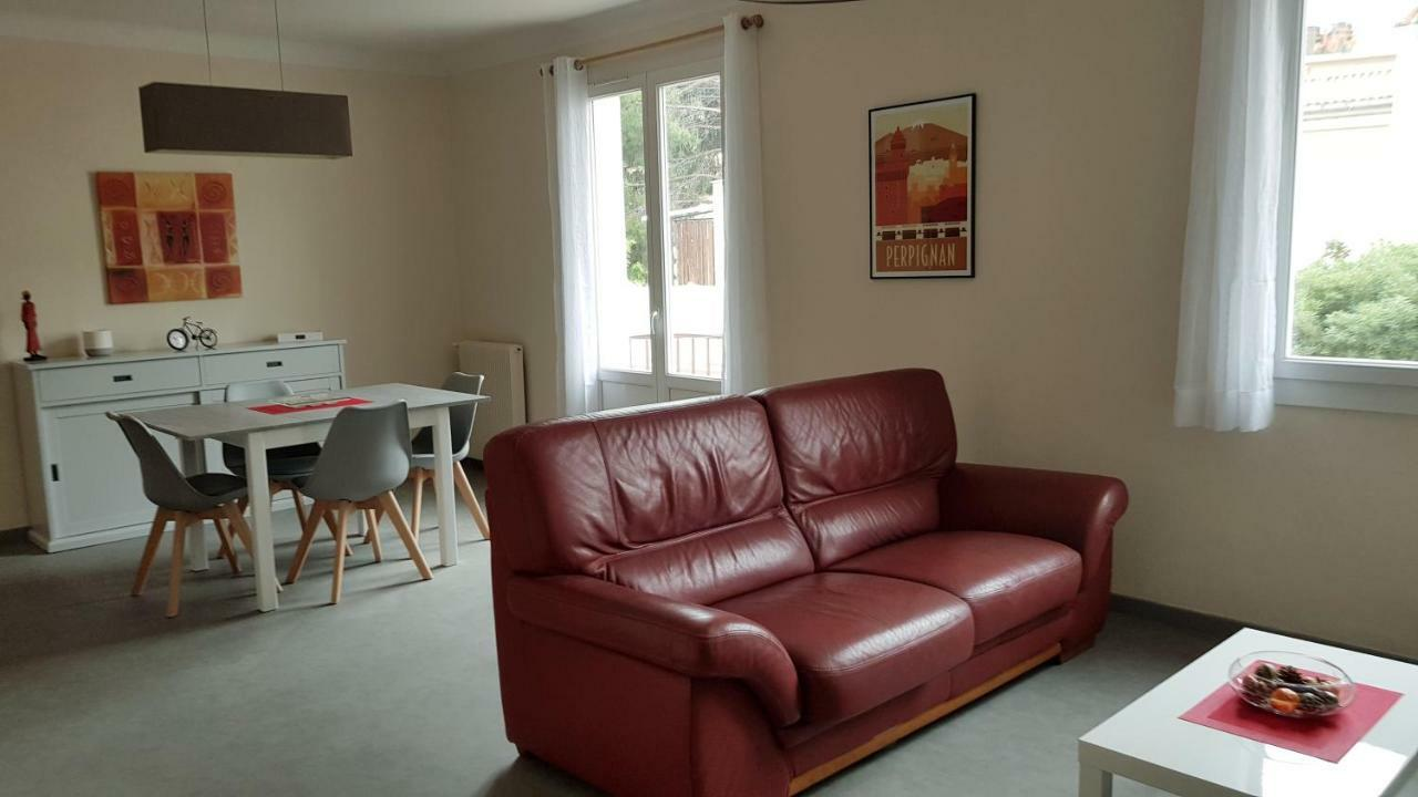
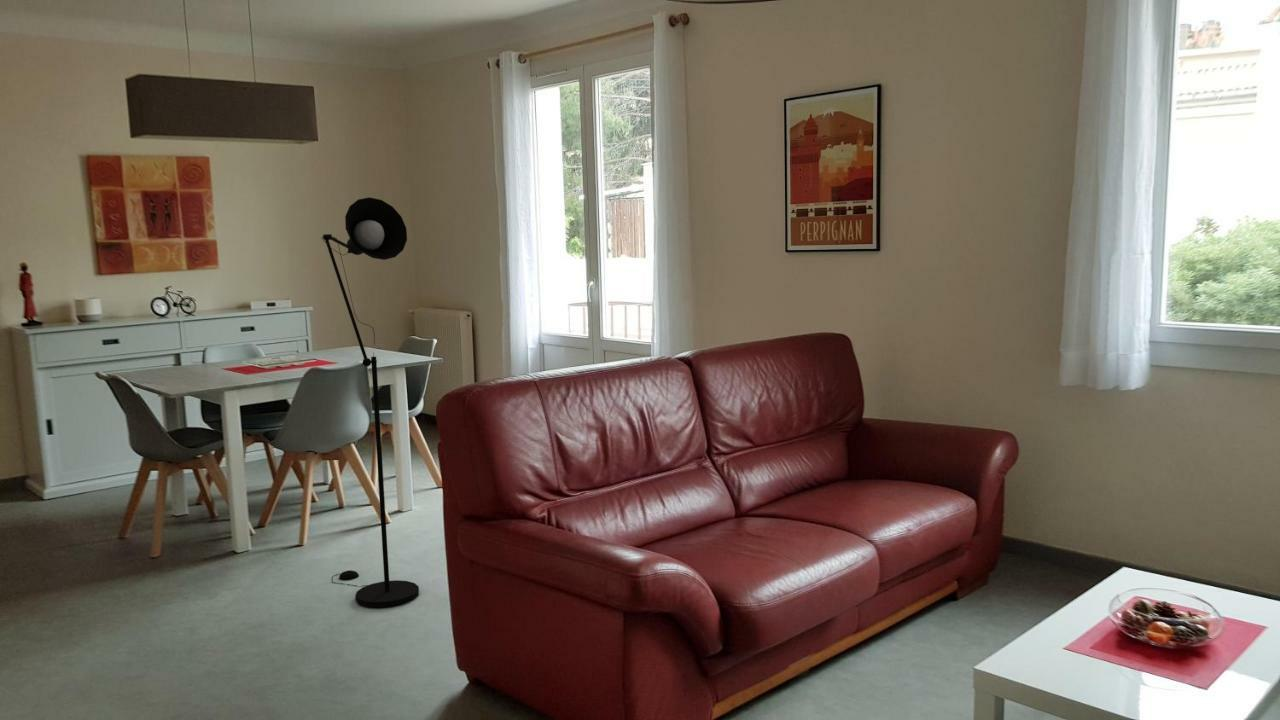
+ floor lamp (373, 396)
